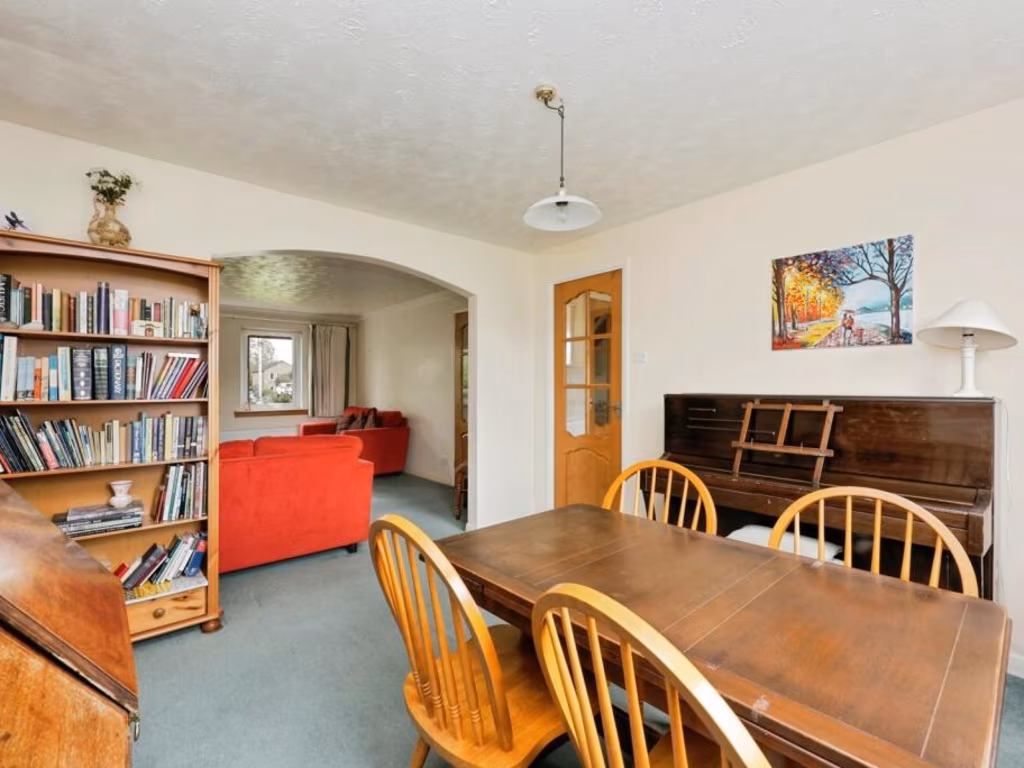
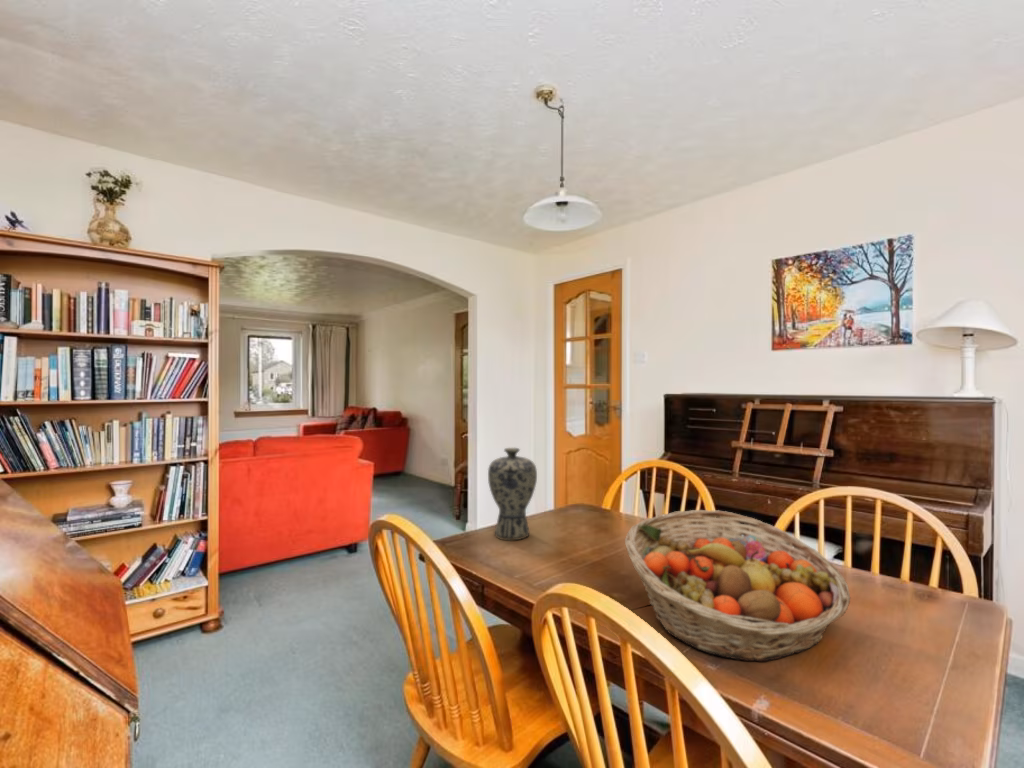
+ fruit basket (731, 576)
+ vase (512, 492)
